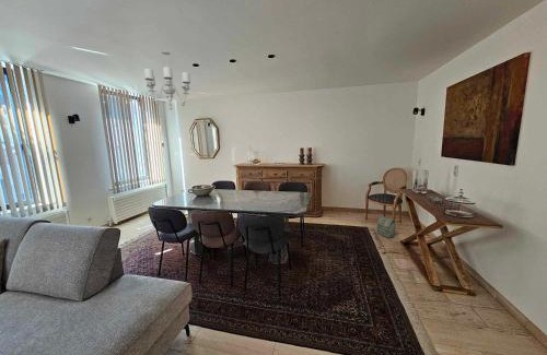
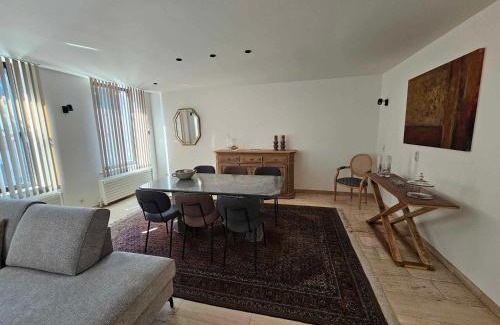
- chandelier (167, 81)
- bag (385, 226)
